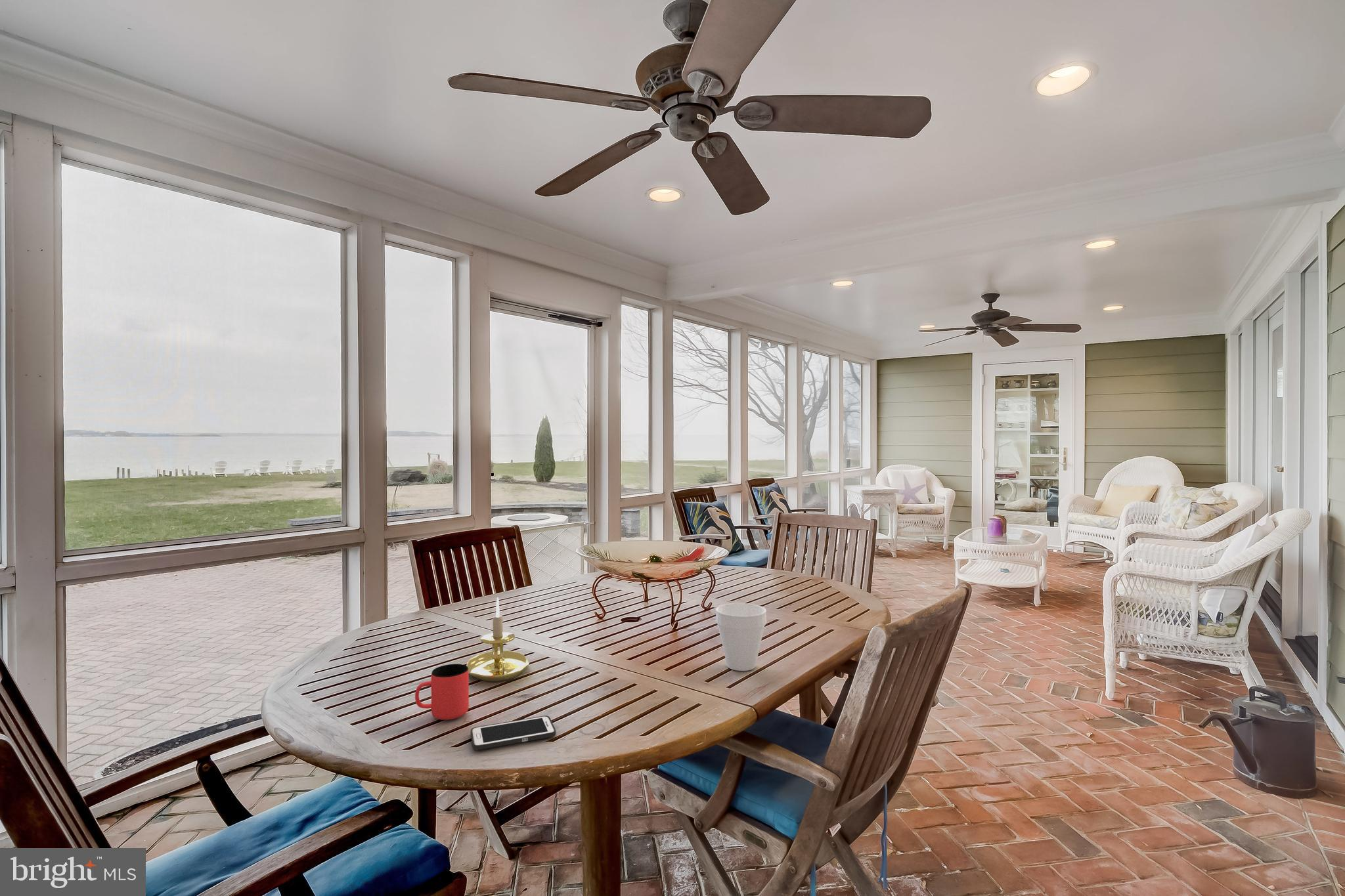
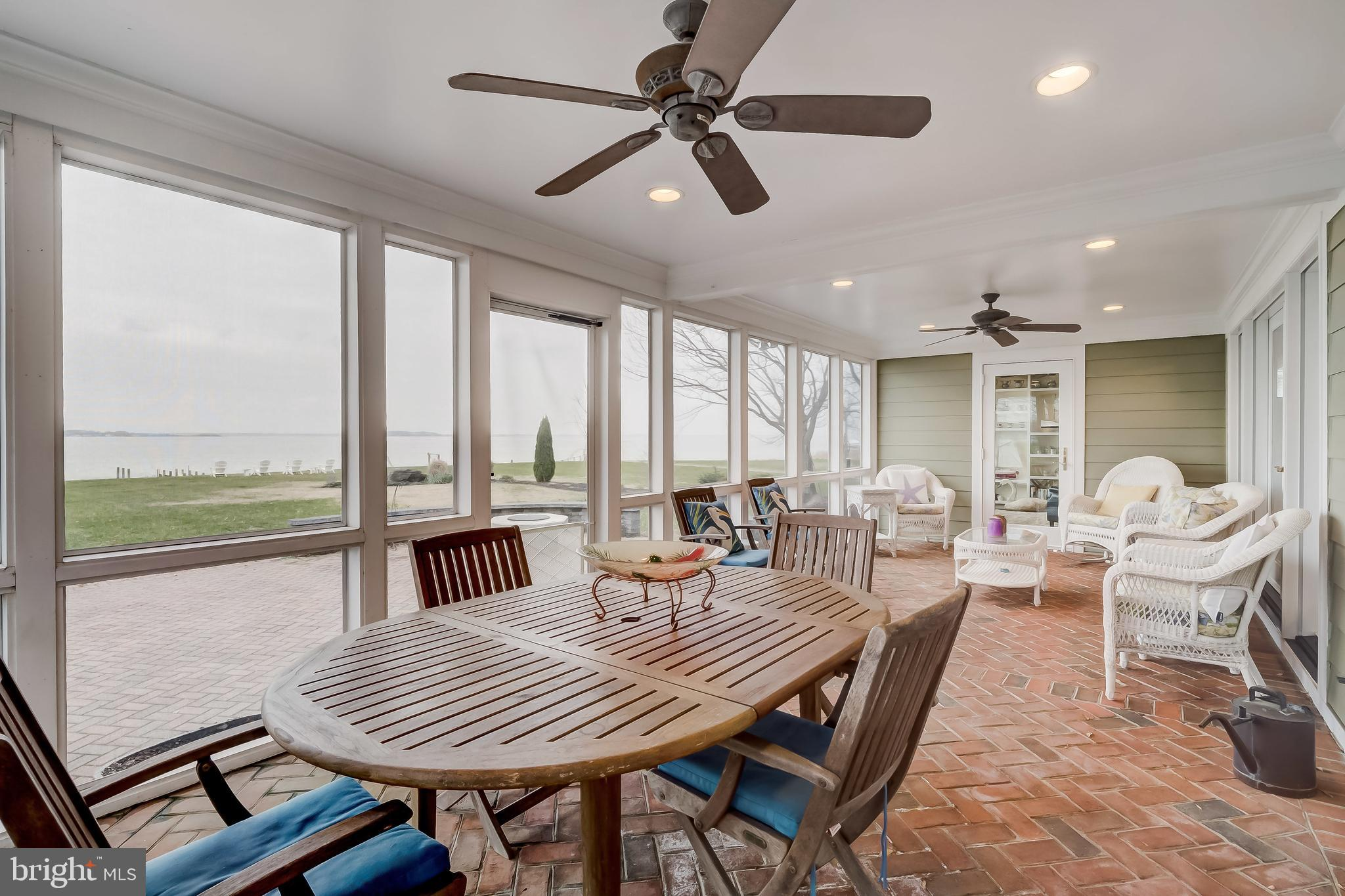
- candle holder (498, 635)
- cup (442, 693)
- cup (741, 637)
- cell phone (513, 732)
